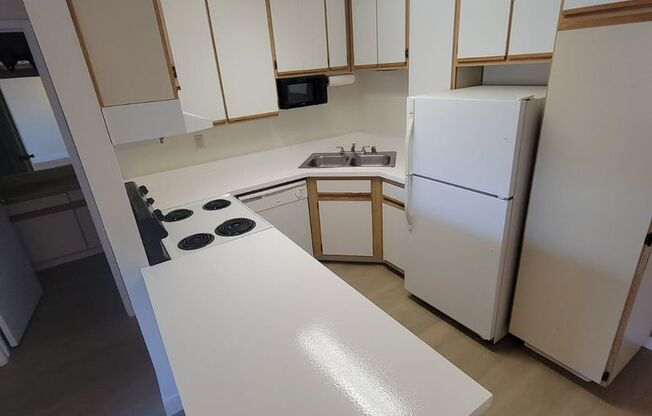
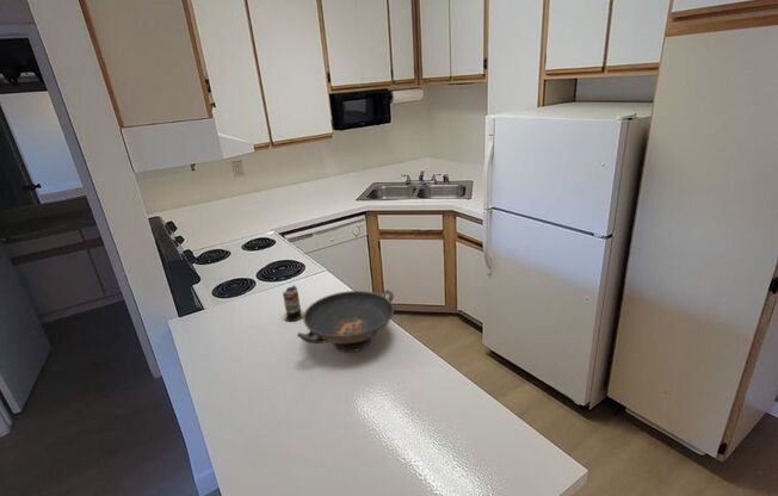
+ decorative bowl (350, 326)
+ can (291, 300)
